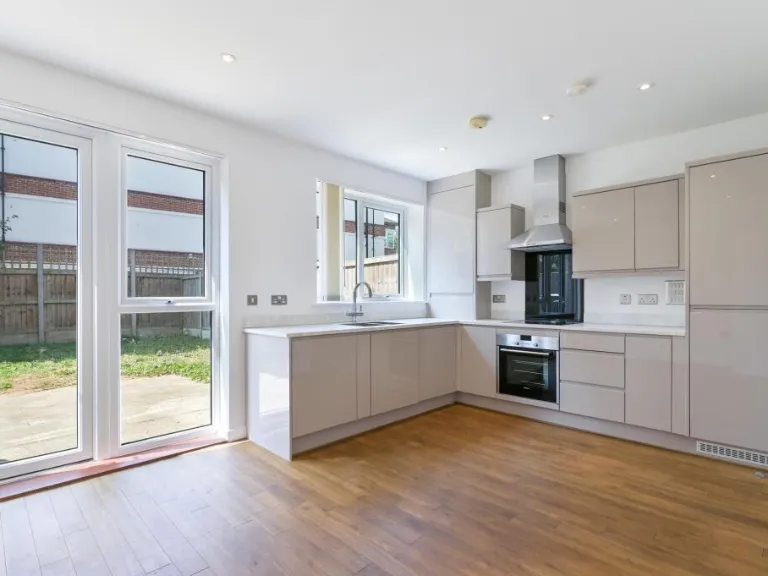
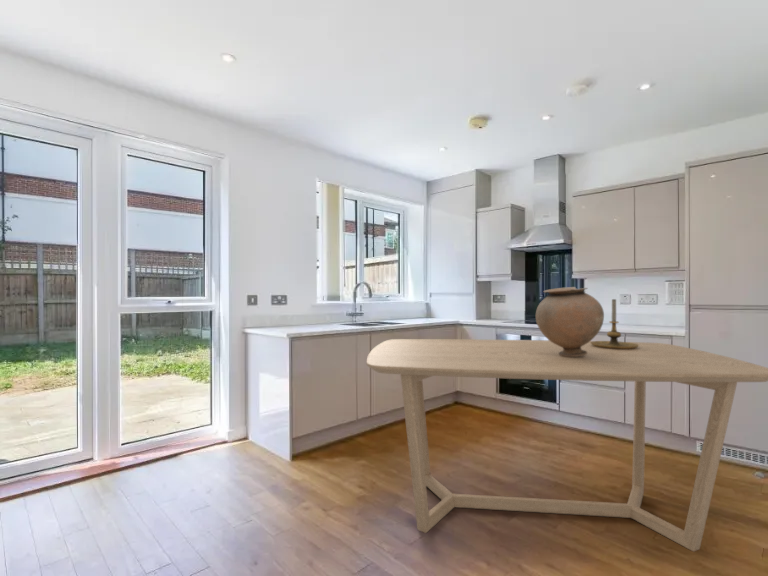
+ vase (568, 321)
+ dining table (541, 379)
+ candle holder (614, 322)
